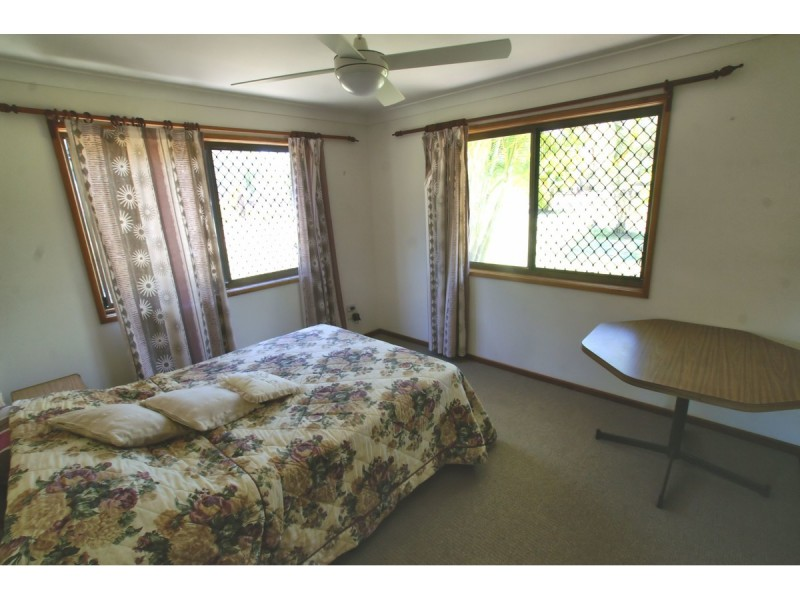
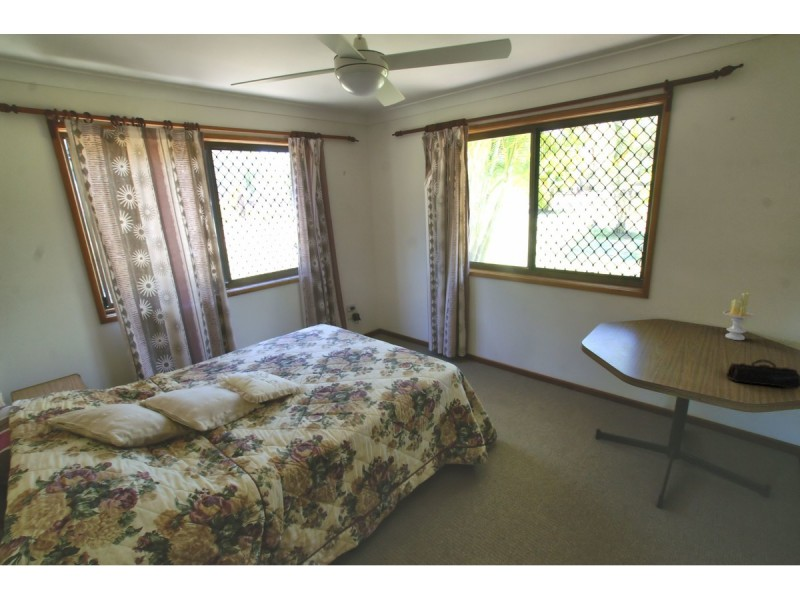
+ candle (738, 315)
+ pencil case (763, 370)
